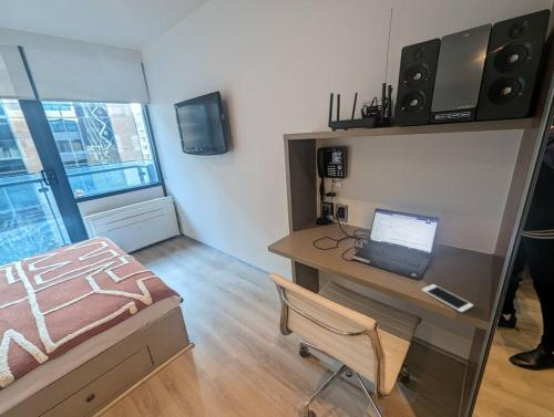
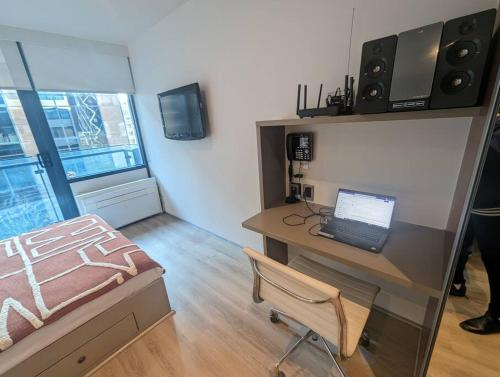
- cell phone (445, 296)
